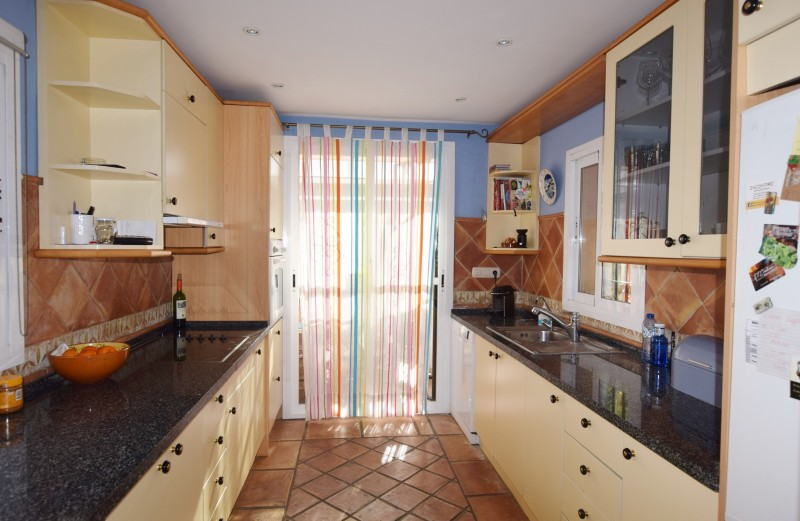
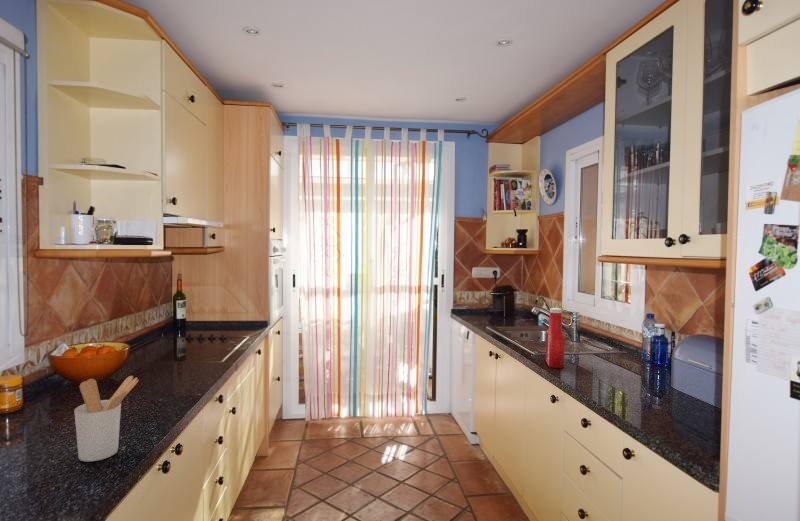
+ utensil holder (109, 415)
+ soap bottle (555, 336)
